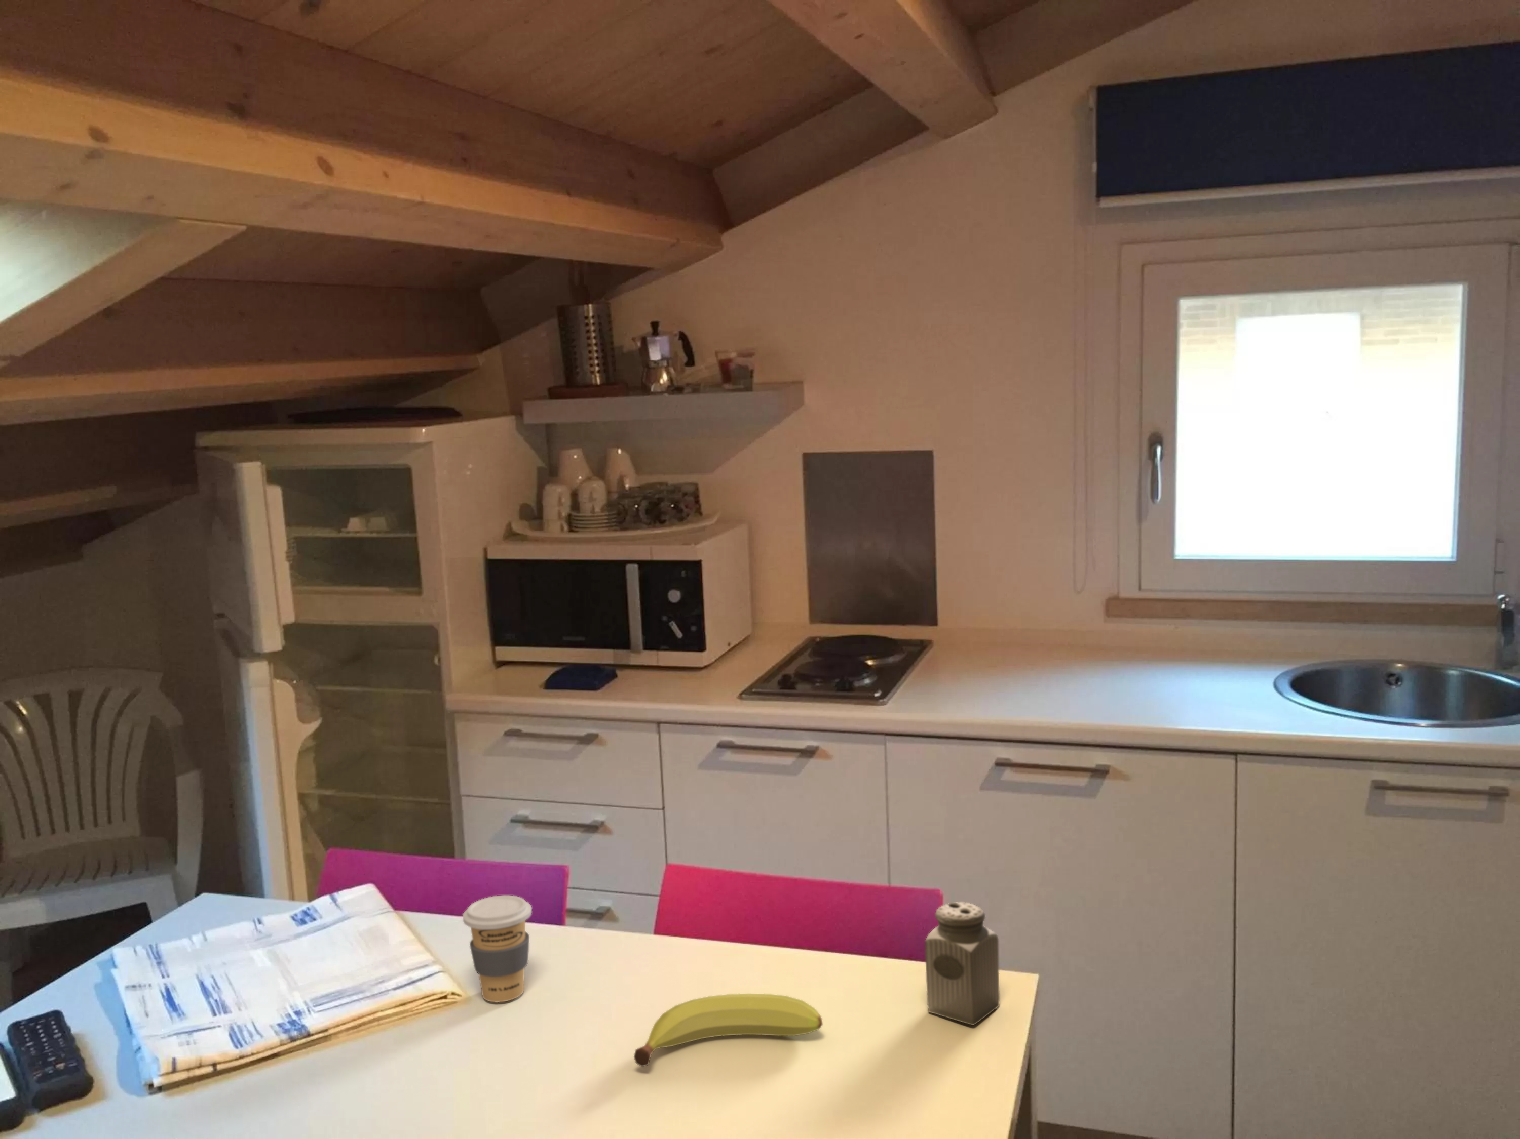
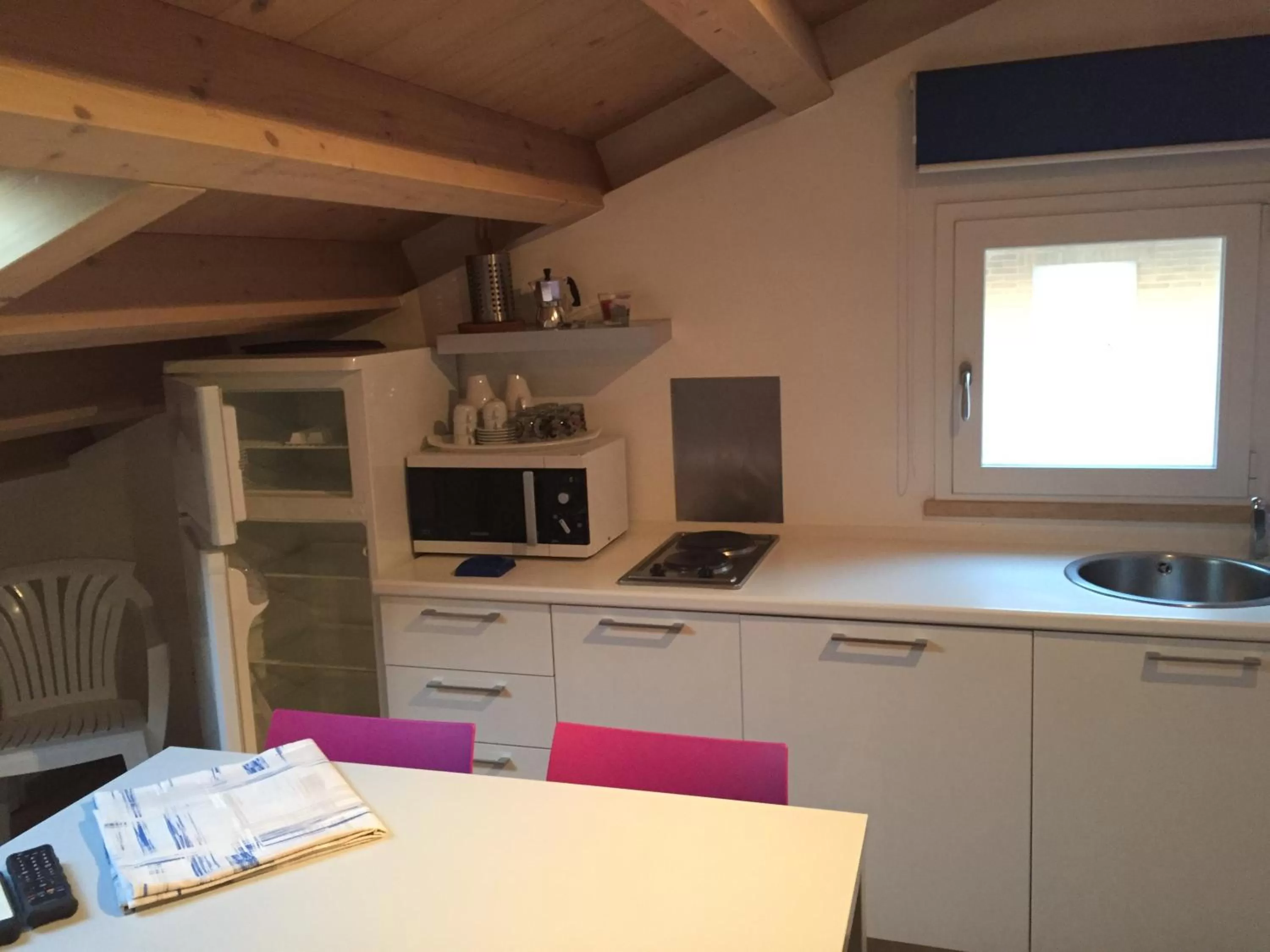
- fruit (731, 1028)
- salt shaker (961, 958)
- coffee cup (499, 949)
